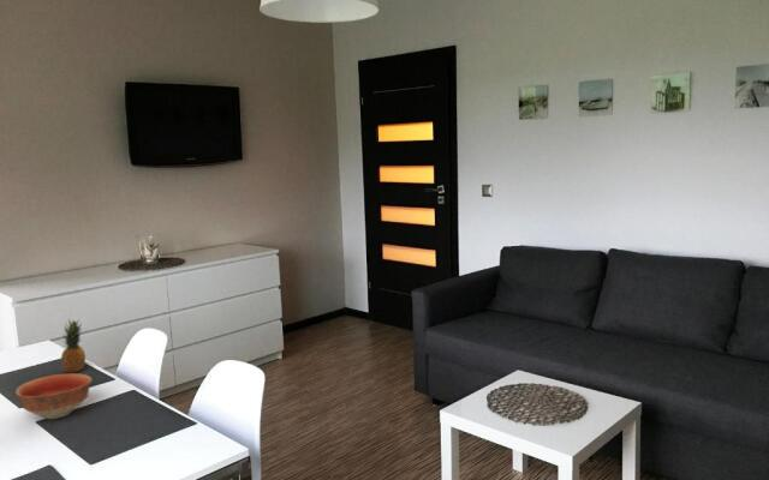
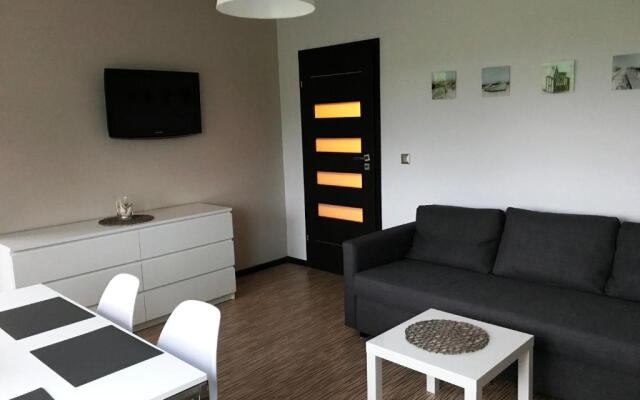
- fruit (72, 344)
- bowl (56, 398)
